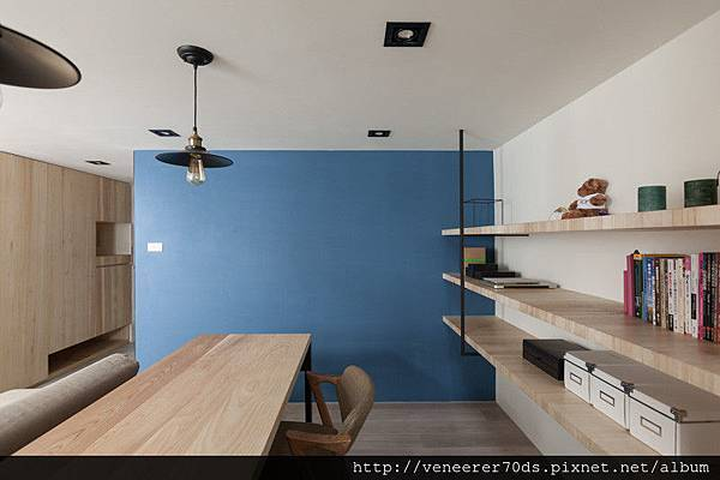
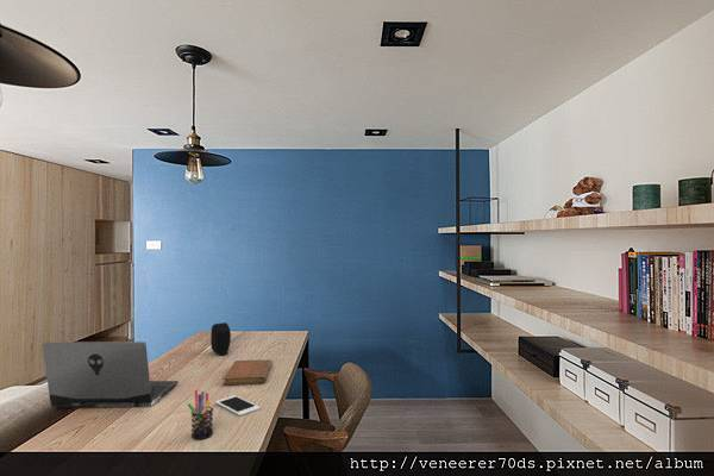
+ speaker (221, 338)
+ laptop computer (115, 365)
+ notebook (249, 370)
+ pen holder (199, 414)
+ cell phone (237, 405)
